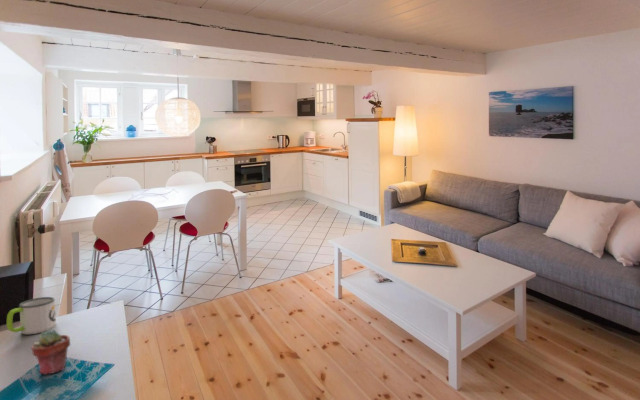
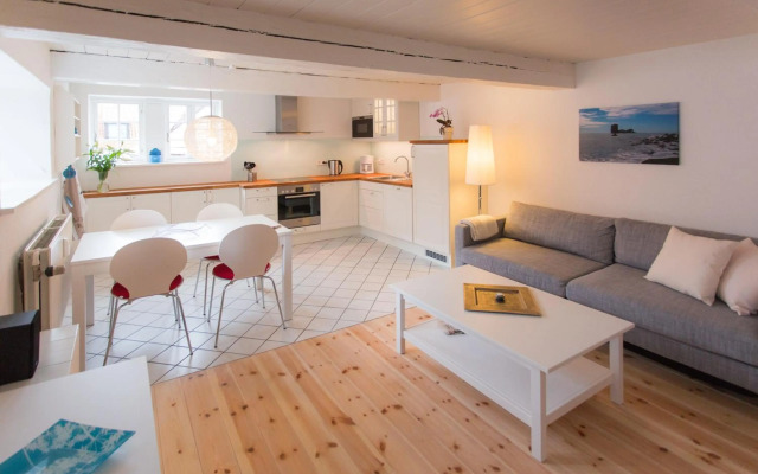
- mug (31, 316)
- potted succulent (51, 349)
